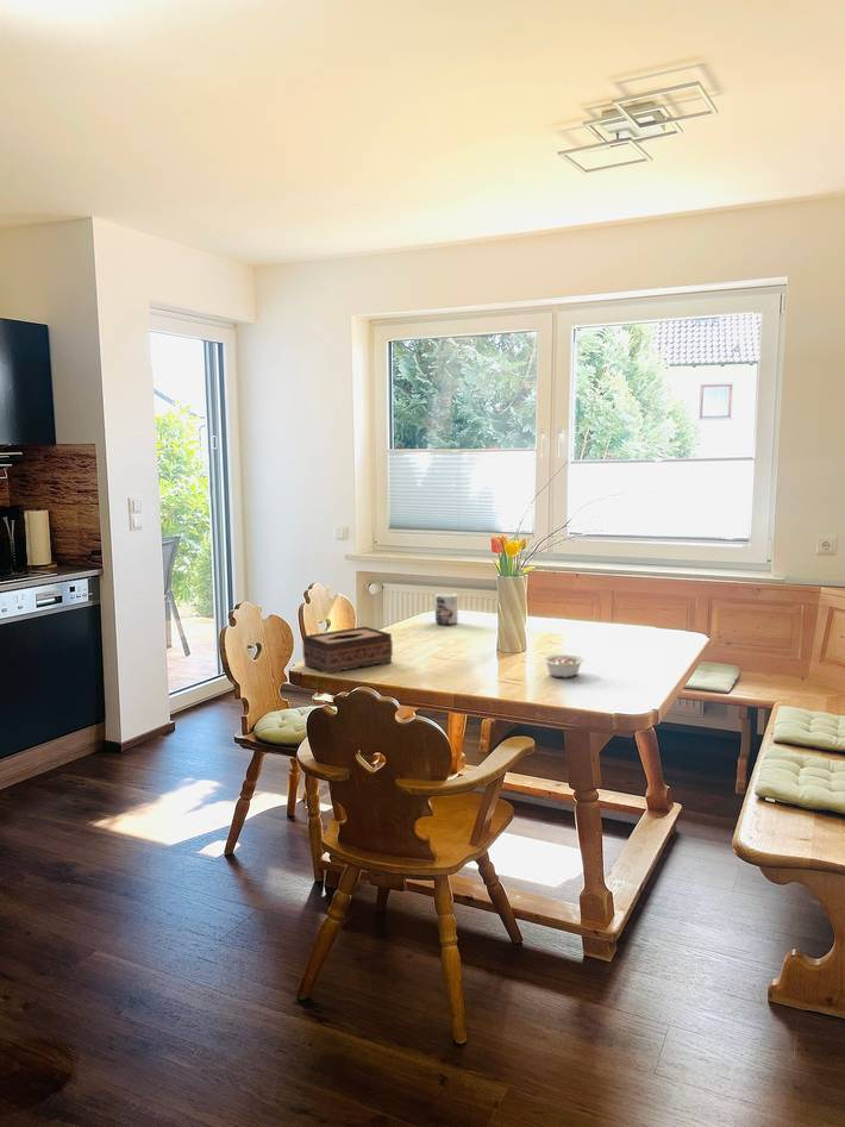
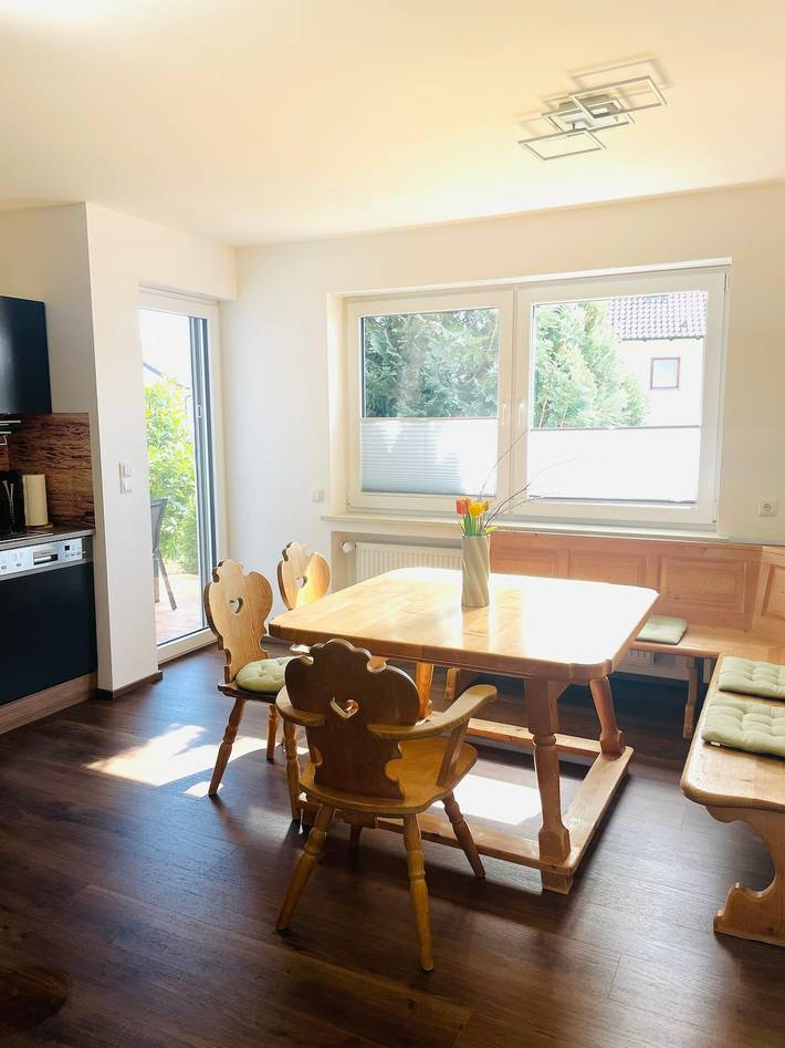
- mug (444, 608)
- legume (562, 665)
- tissue box (348, 649)
